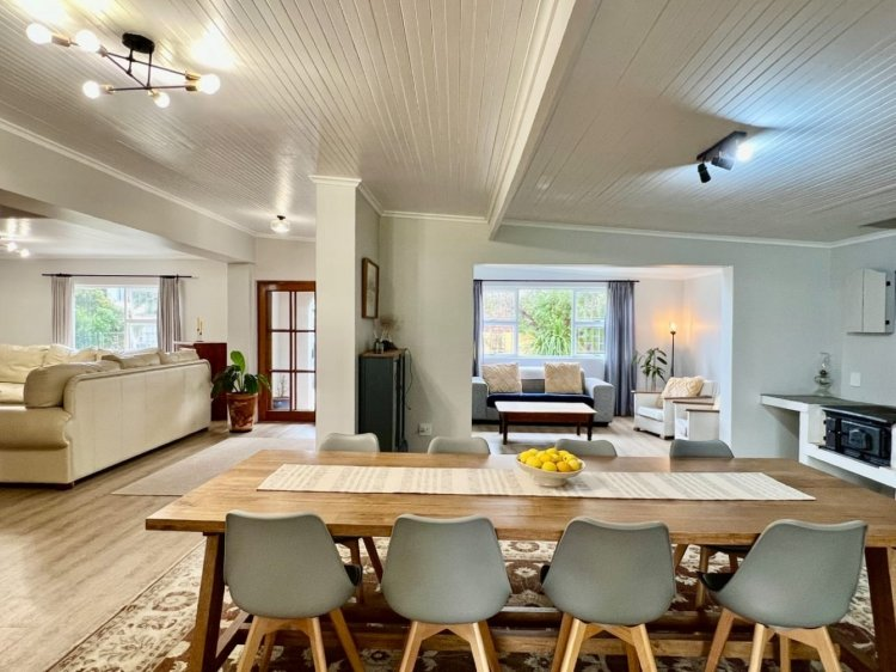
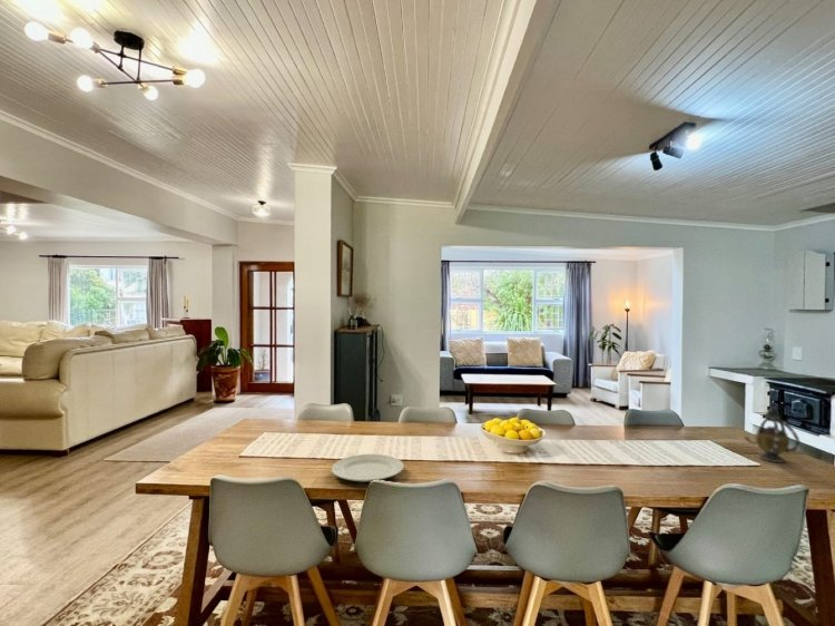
+ chinaware (367, 469)
+ teapot (766, 430)
